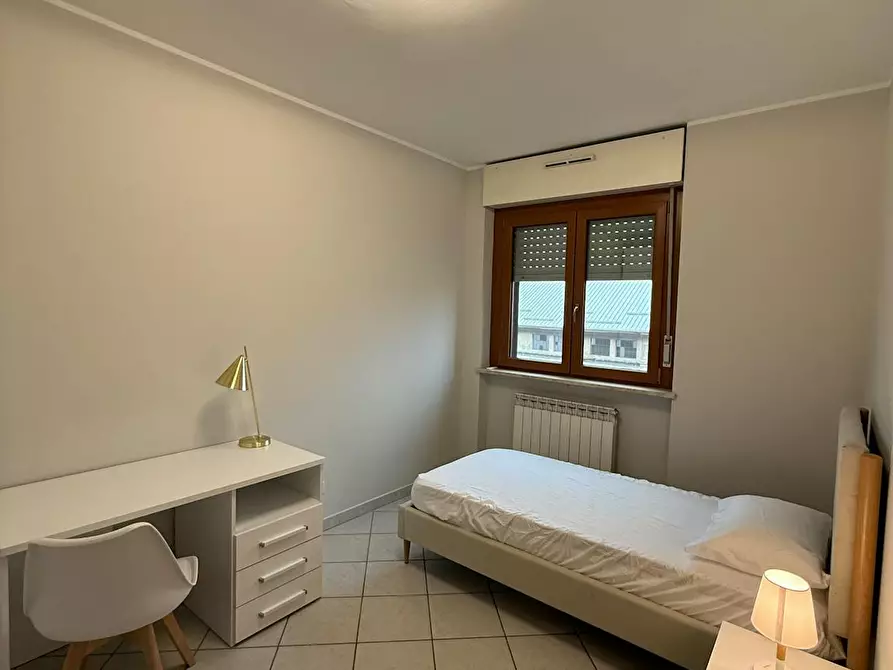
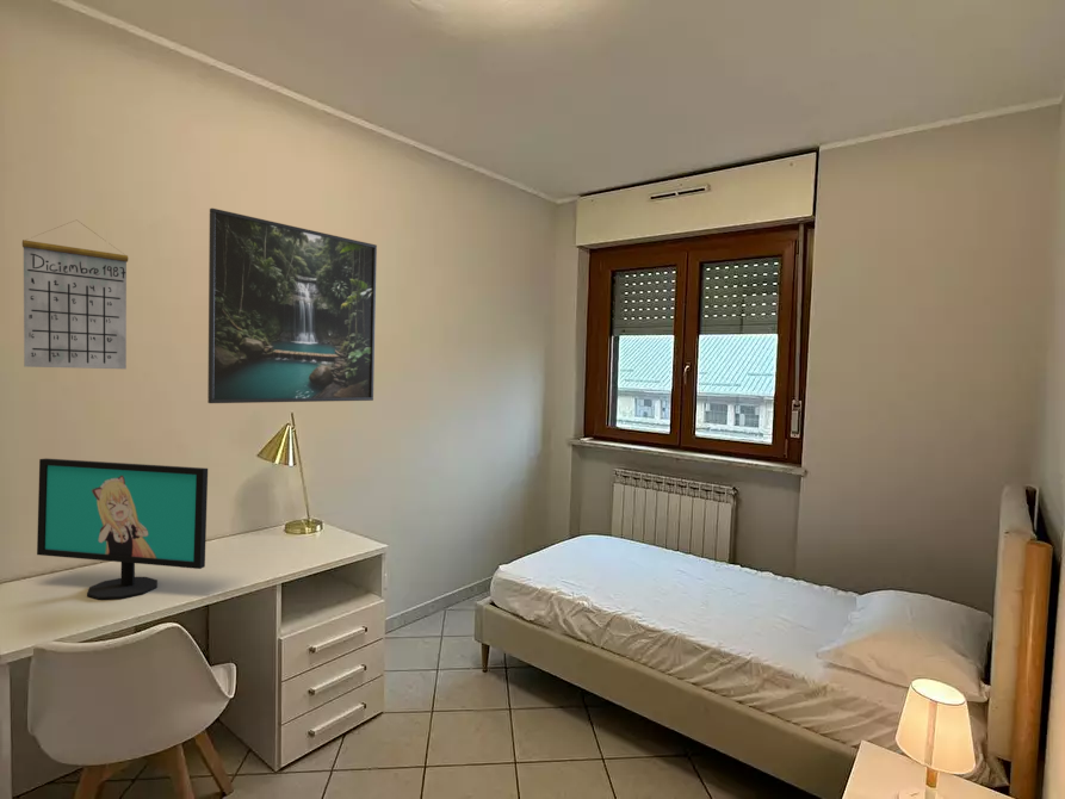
+ calendar (78, 293)
+ computer monitor (123, 526)
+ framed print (301, 315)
